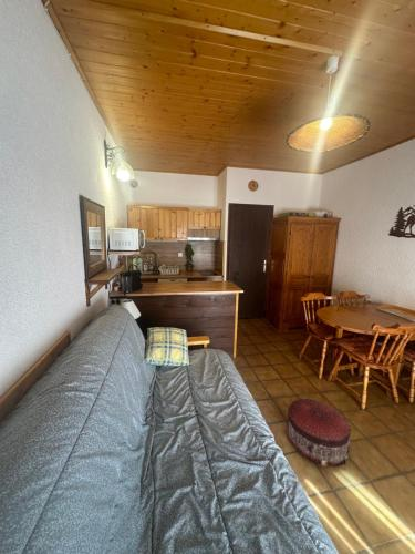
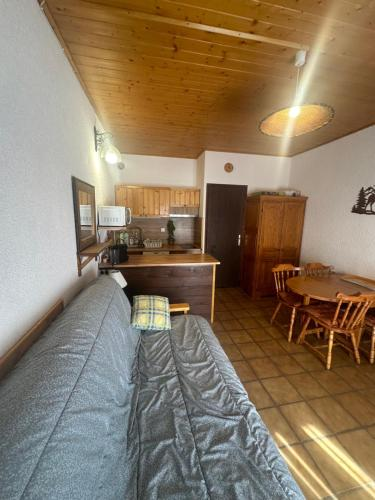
- pouf (317, 428)
